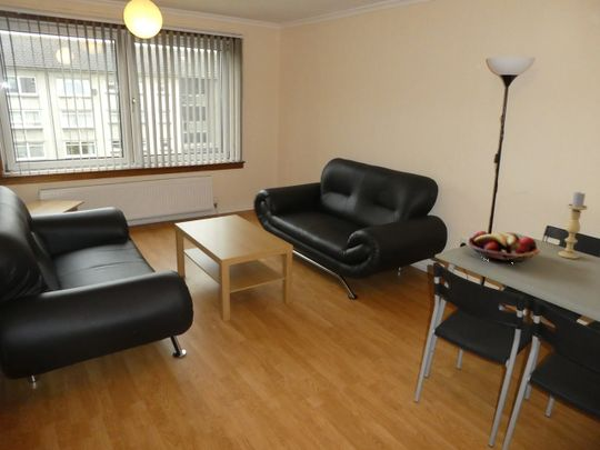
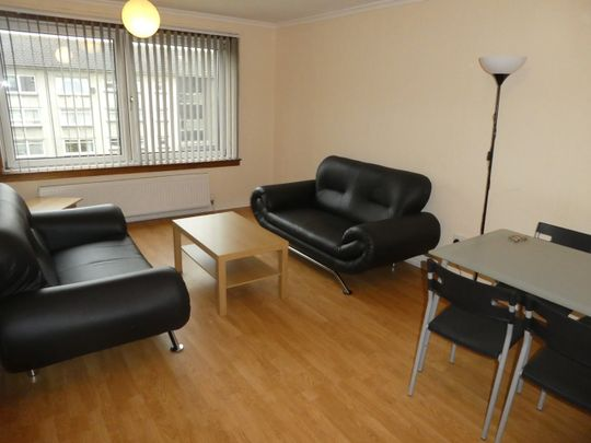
- fruit basket (503, 244)
- candle holder (573, 223)
